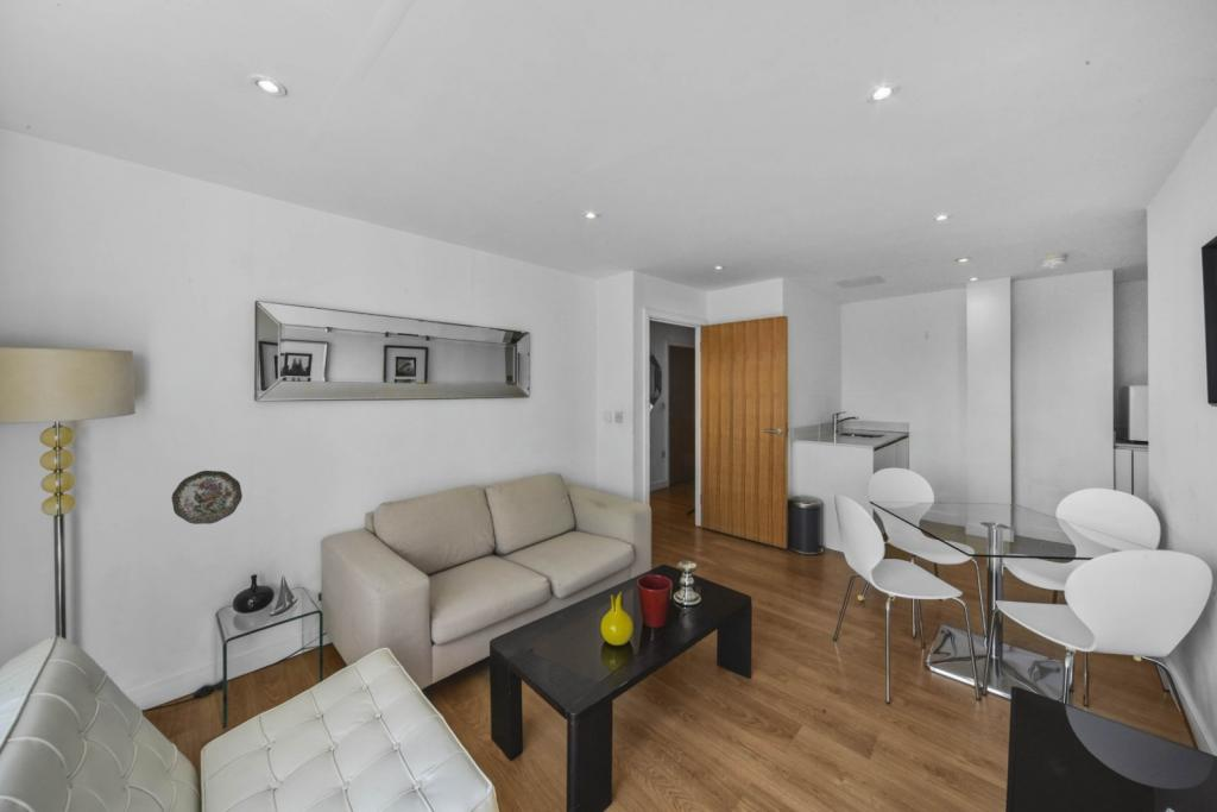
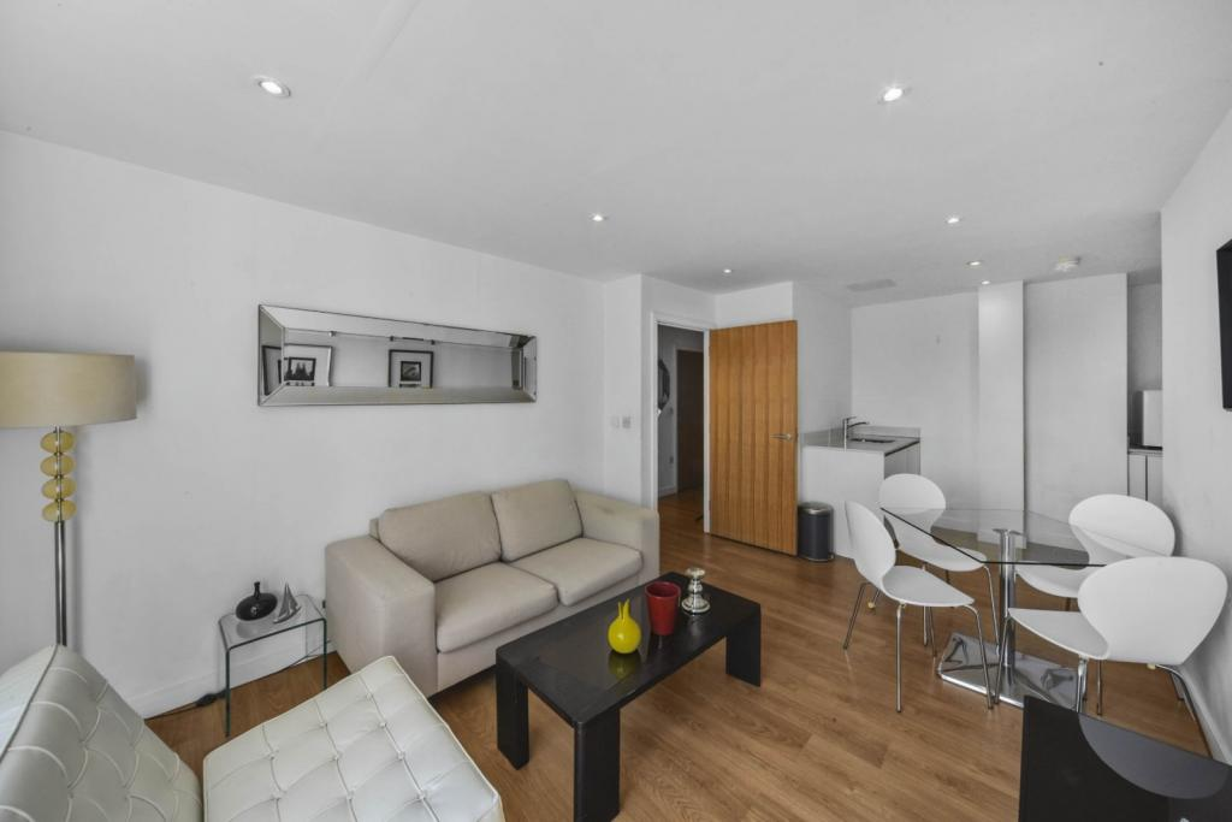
- decorative plate (208, 496)
